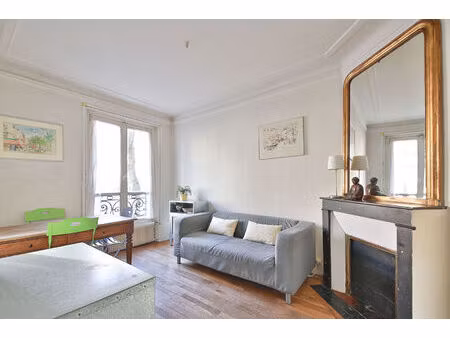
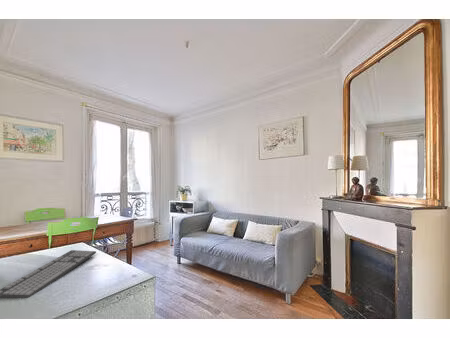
+ keyboard (54, 269)
